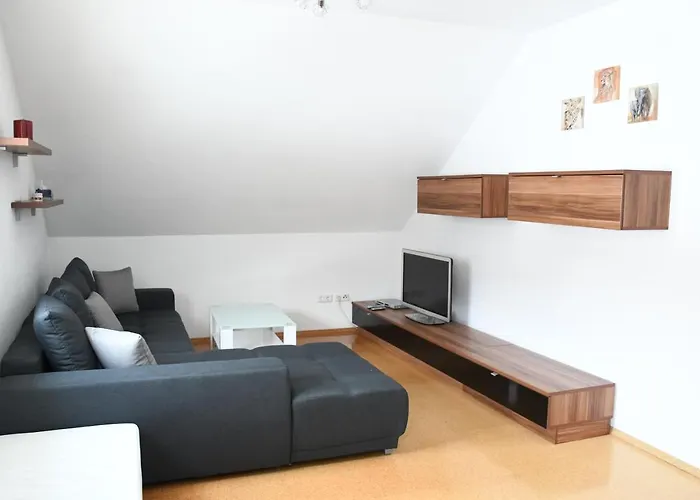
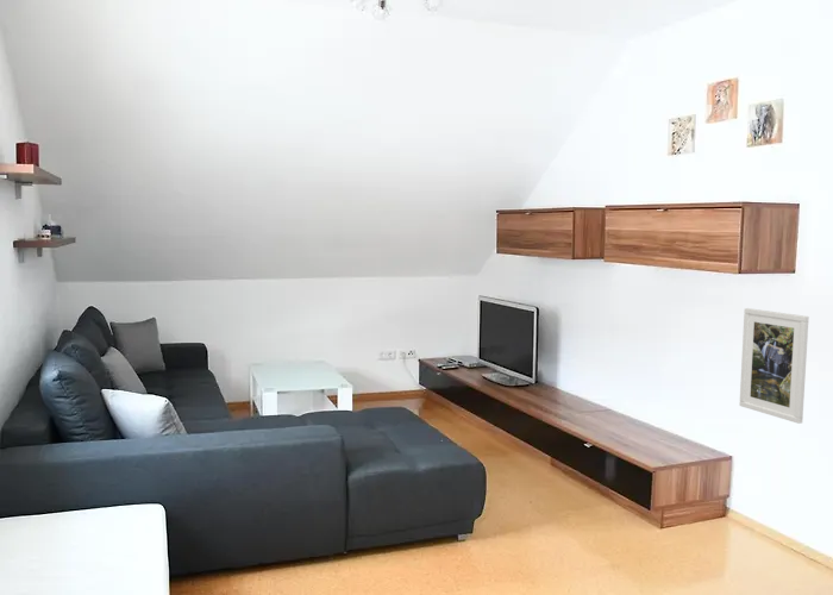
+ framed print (771, 363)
